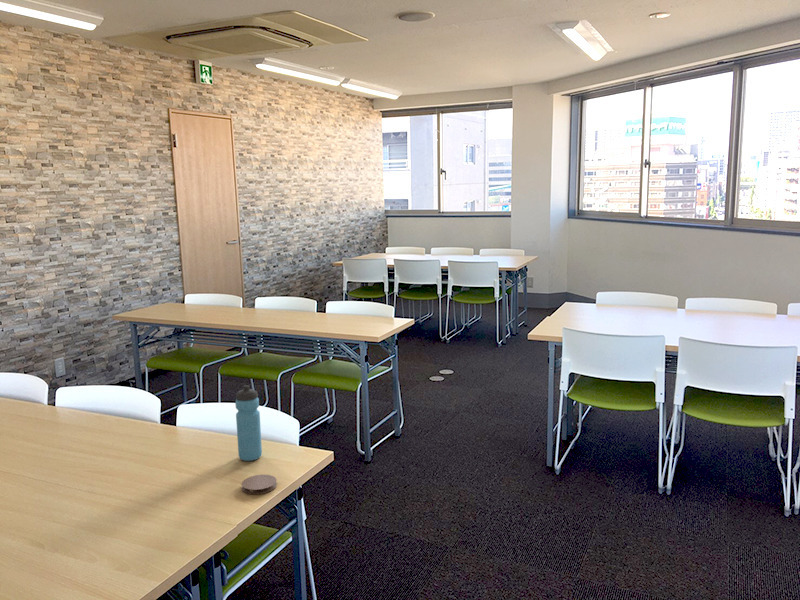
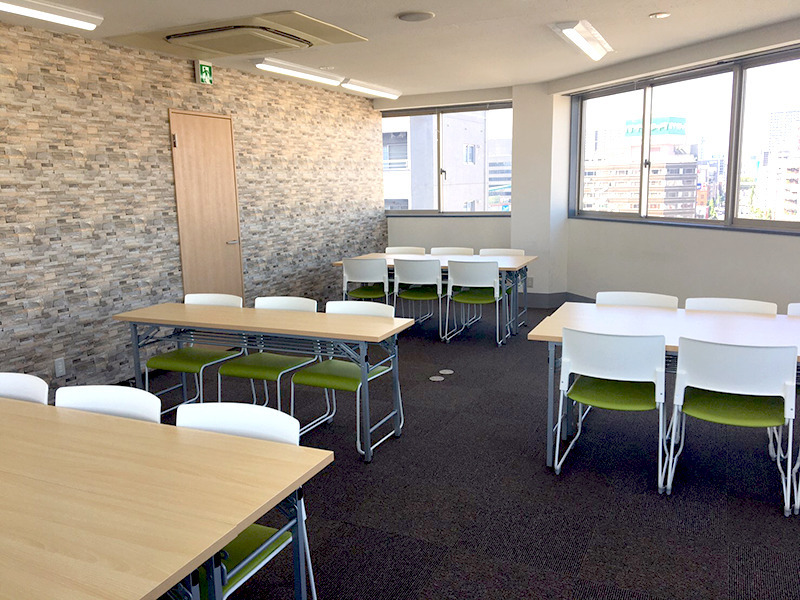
- water bottle (248, 421)
- coaster (259, 484)
